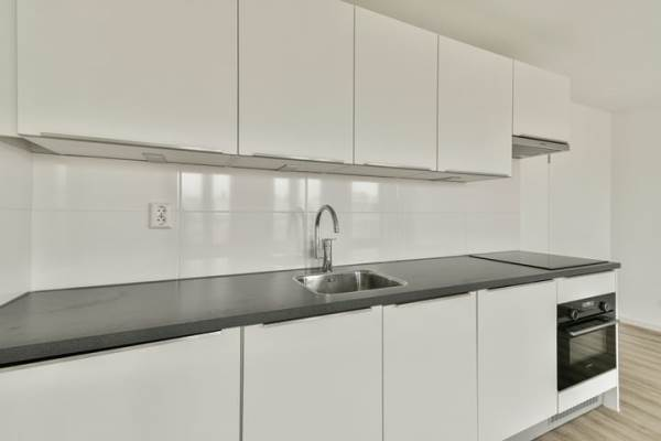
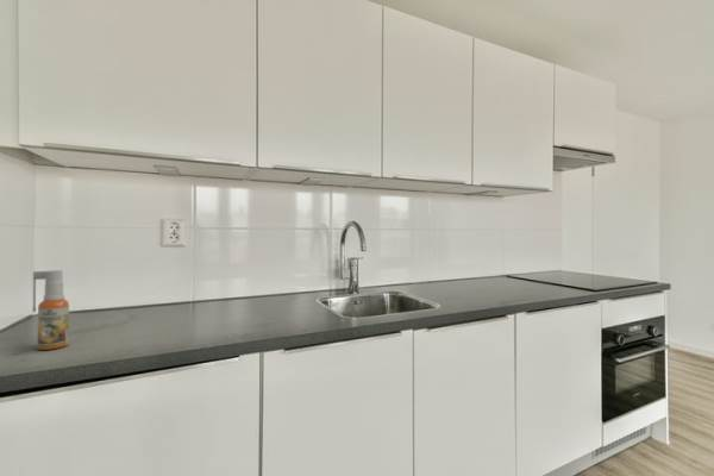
+ spray bottle (50, 308)
